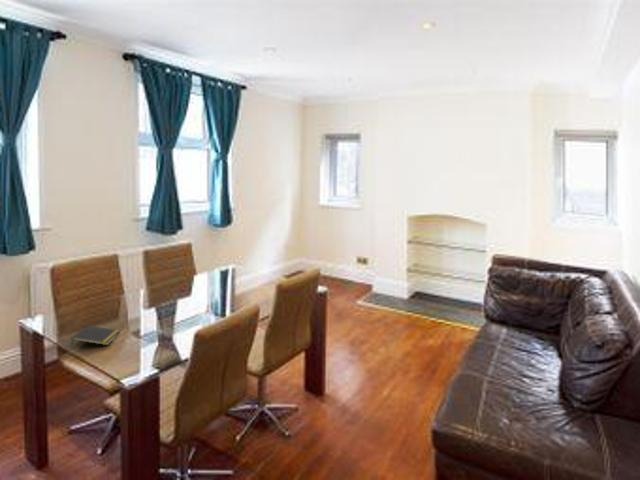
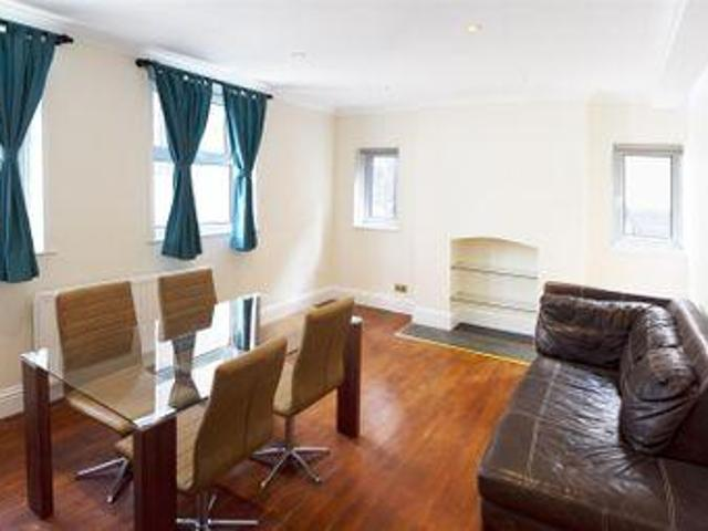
- notepad (97, 334)
